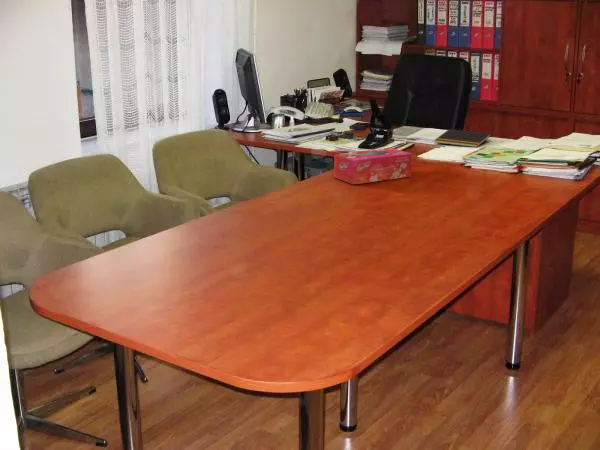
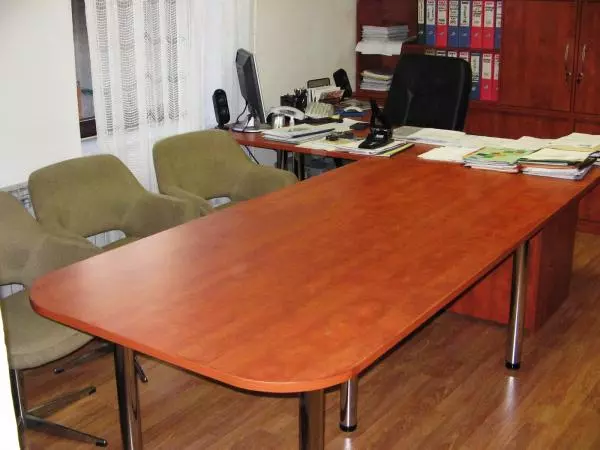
- notepad (462, 137)
- tissue box (372, 165)
